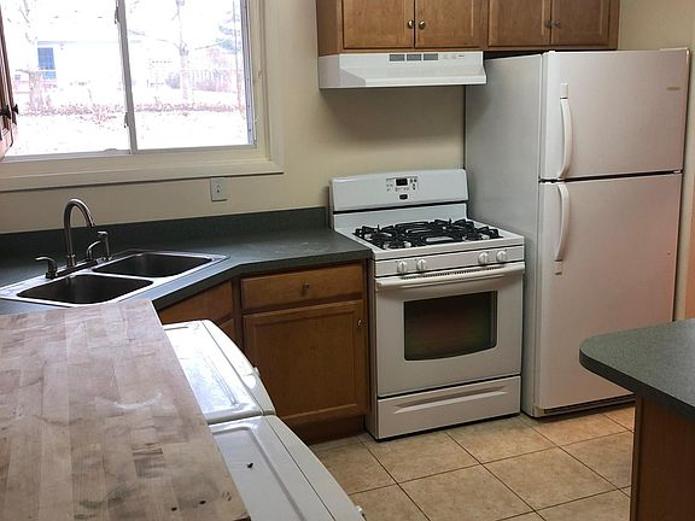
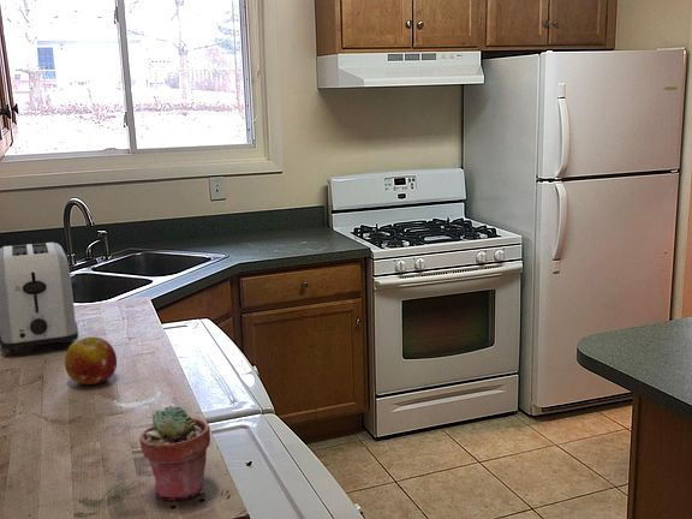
+ toaster (34, 291)
+ potted succulent (175, 448)
+ fruit (90, 359)
